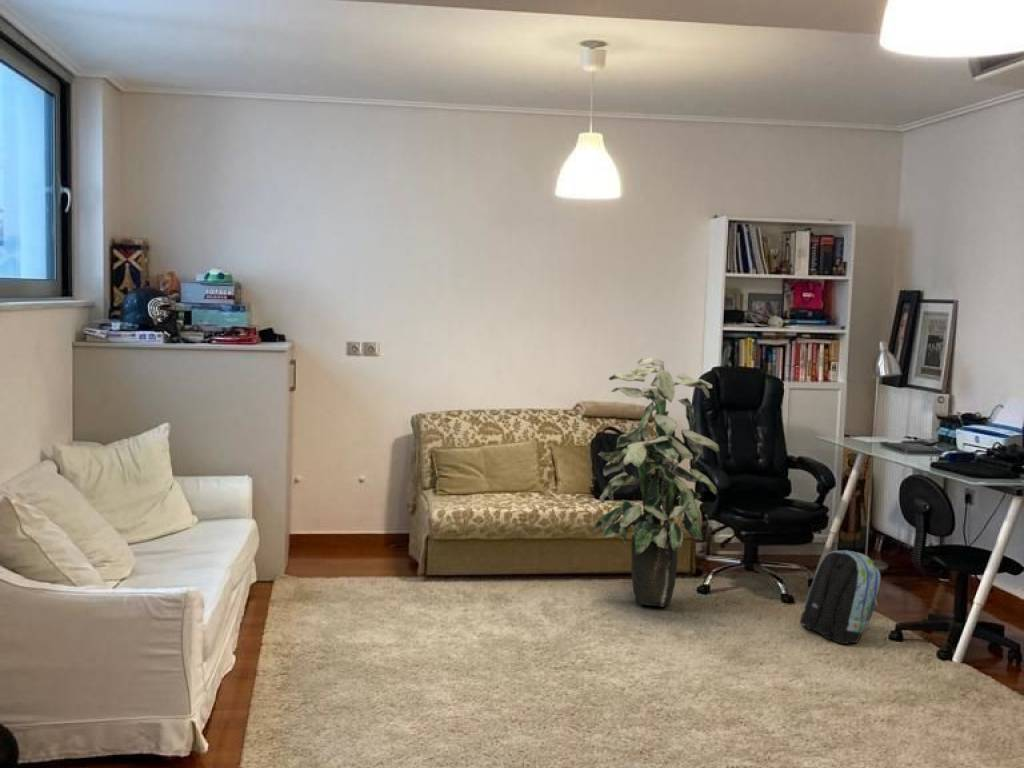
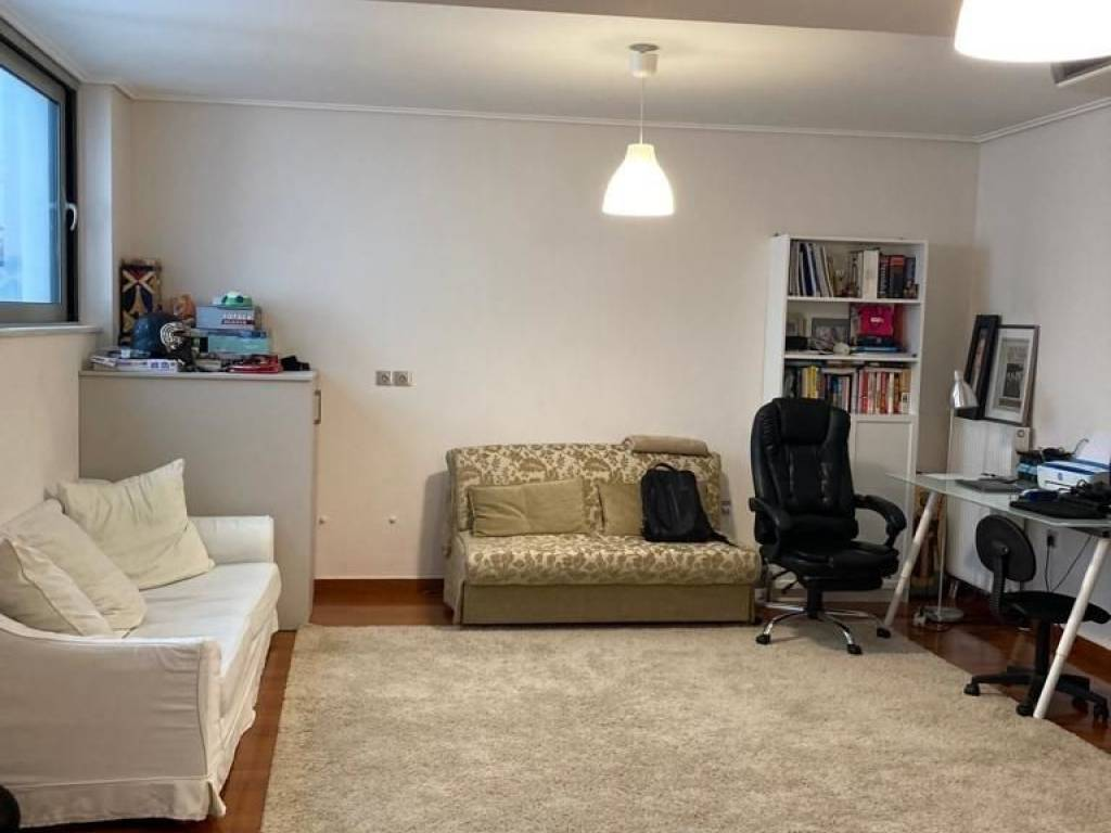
- indoor plant (652, 480)
- backpack (843, 592)
